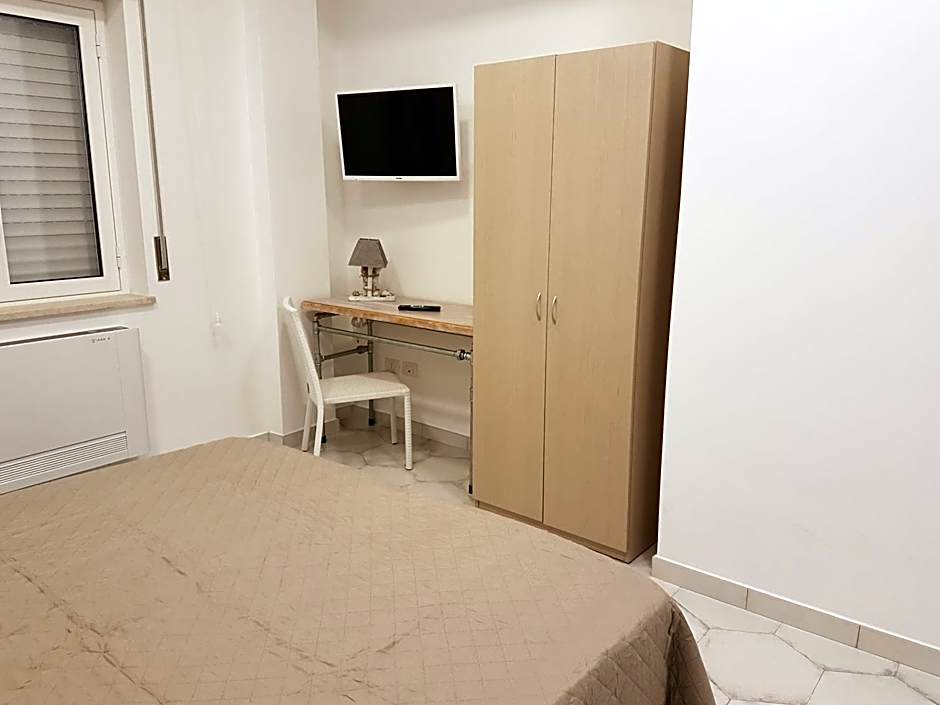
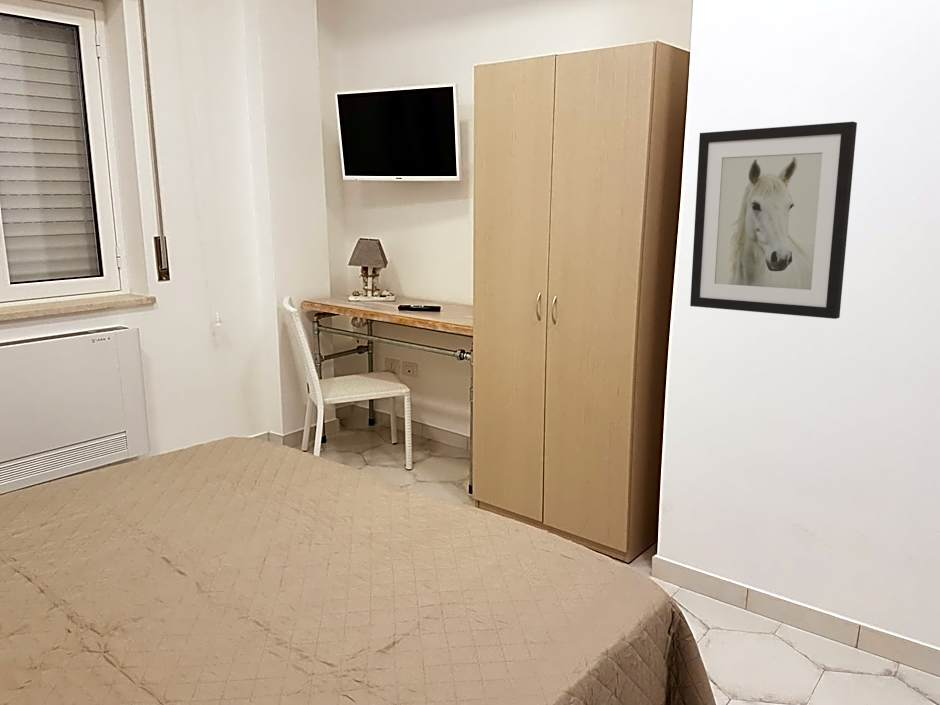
+ wall art (766, 221)
